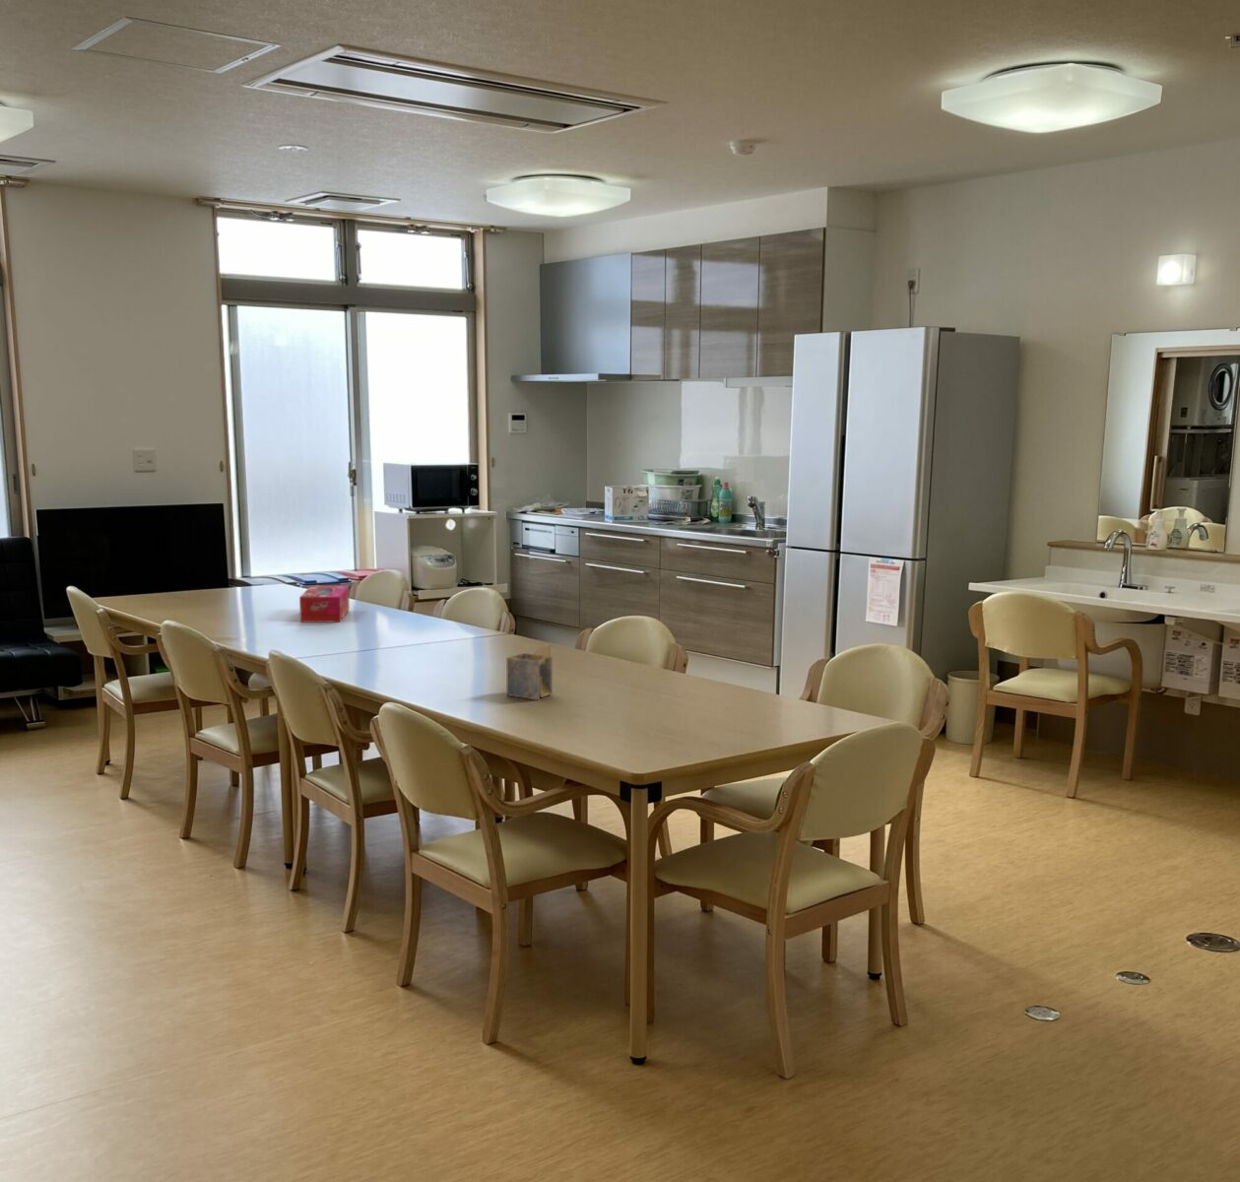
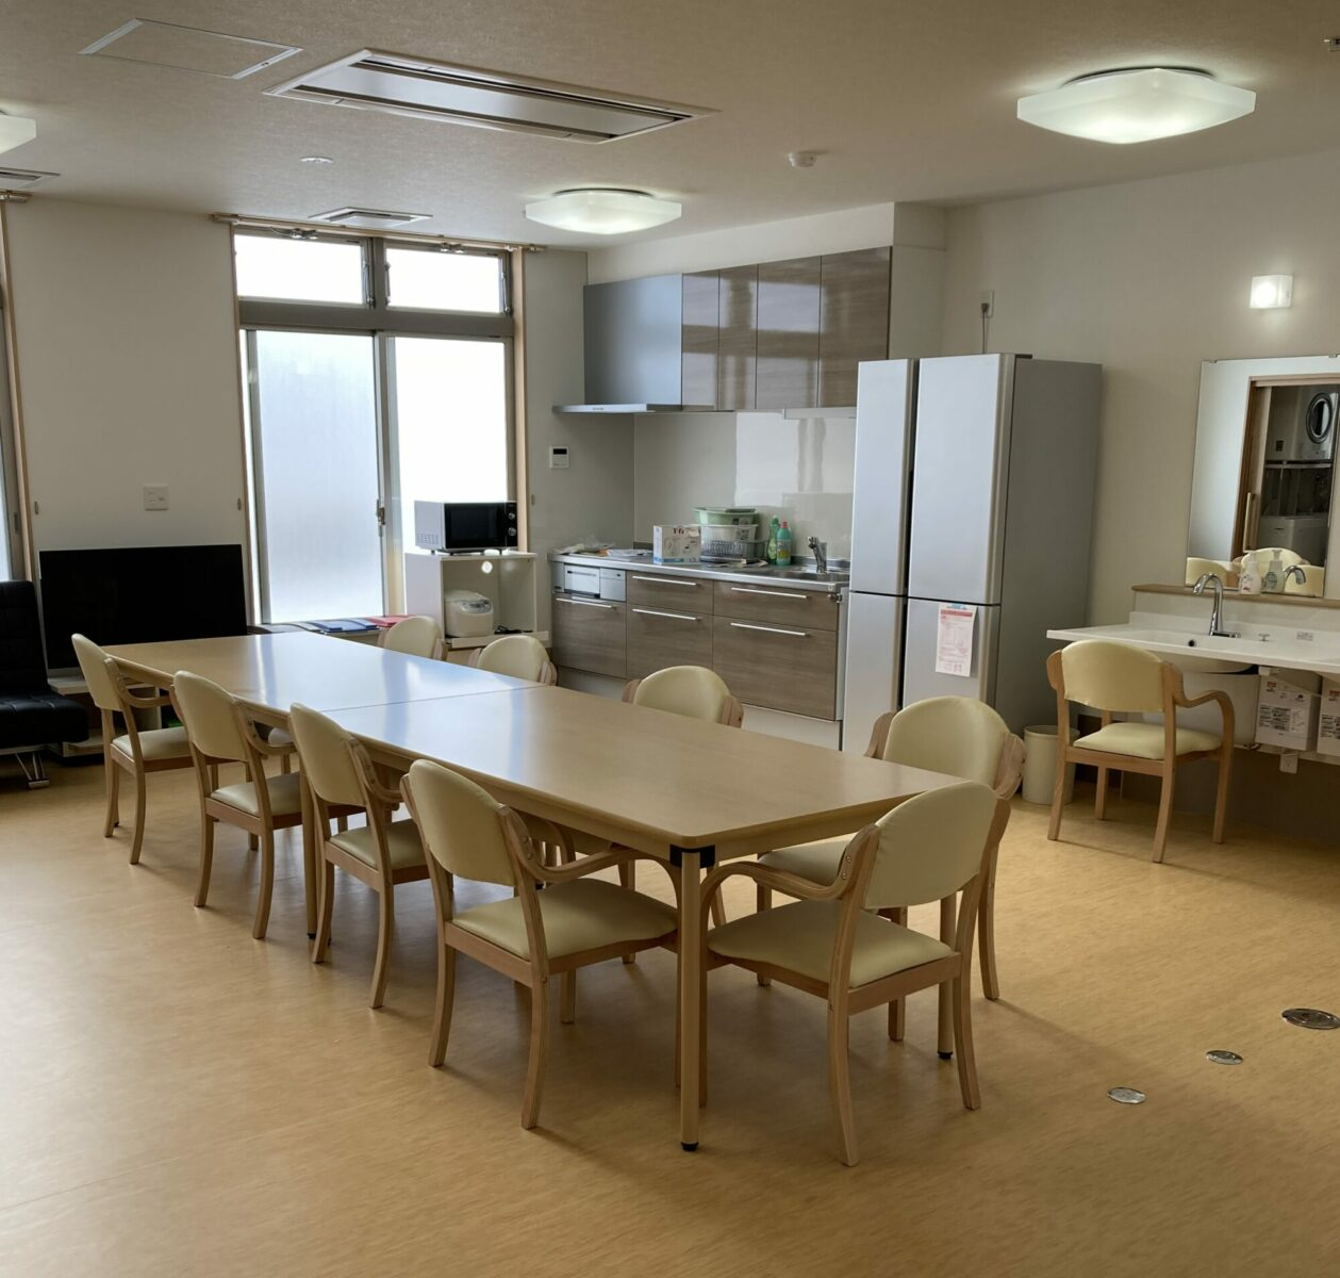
- tissue box (326, 603)
- napkin holder (530, 668)
